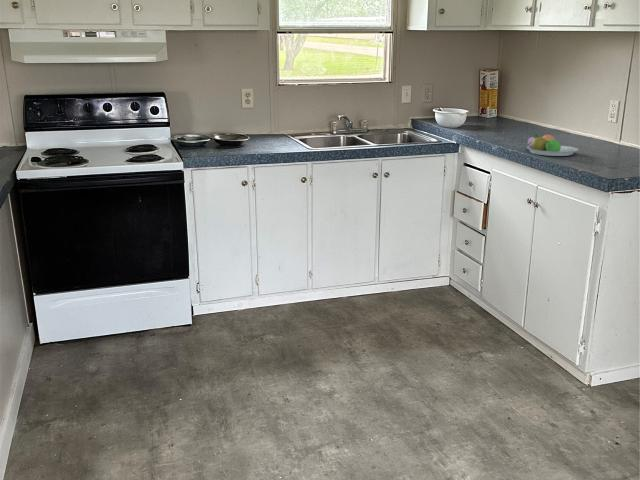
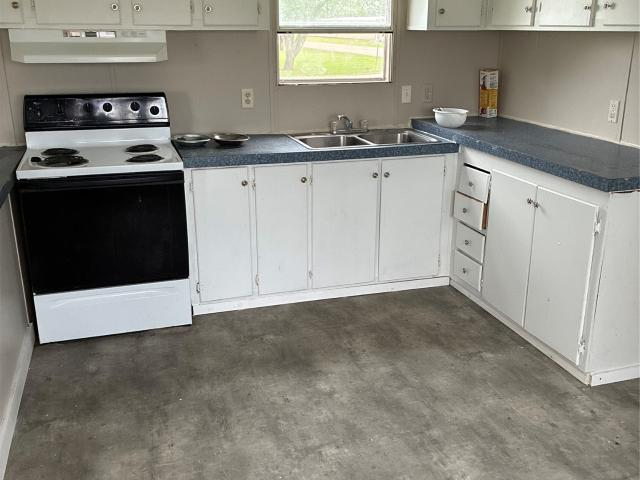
- fruit bowl (551, 143)
